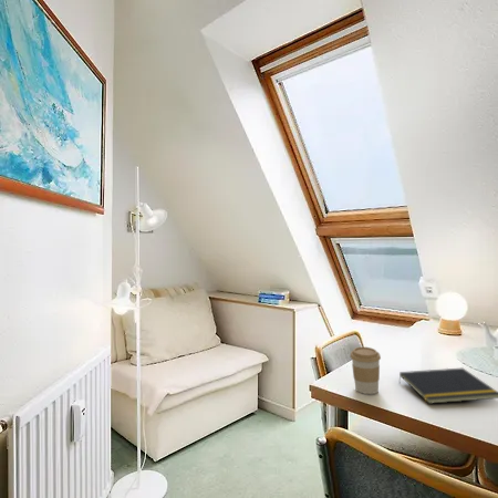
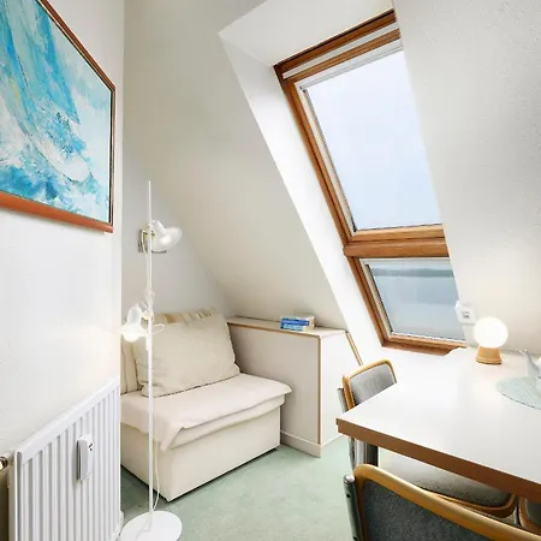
- coffee cup (365, 369)
- notepad (447, 384)
